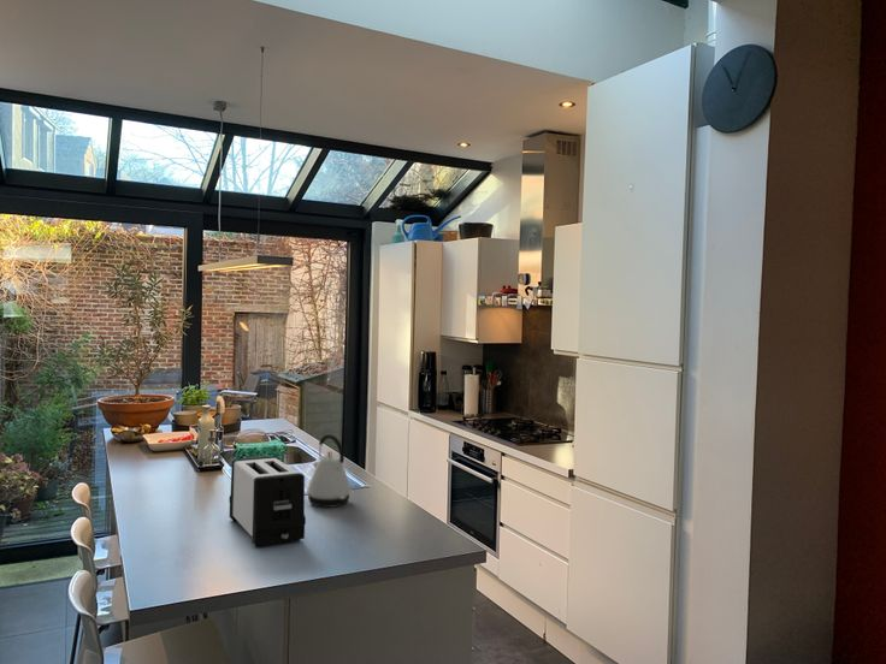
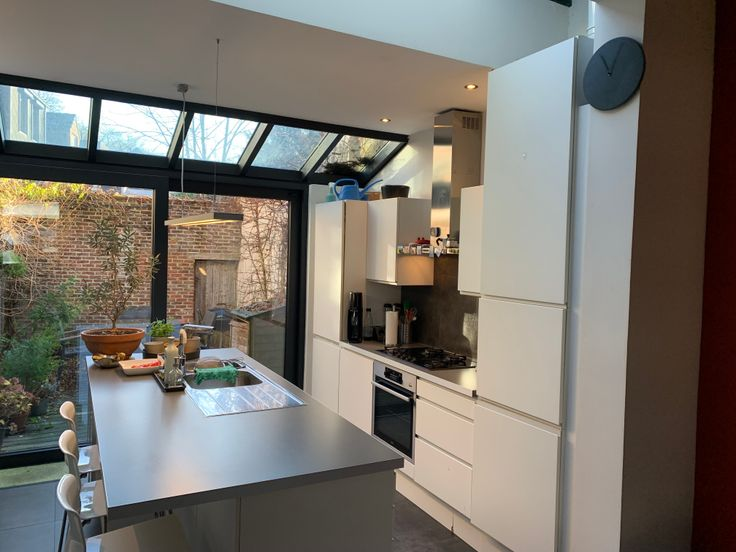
- kettle (329, 468)
- toaster (266, 498)
